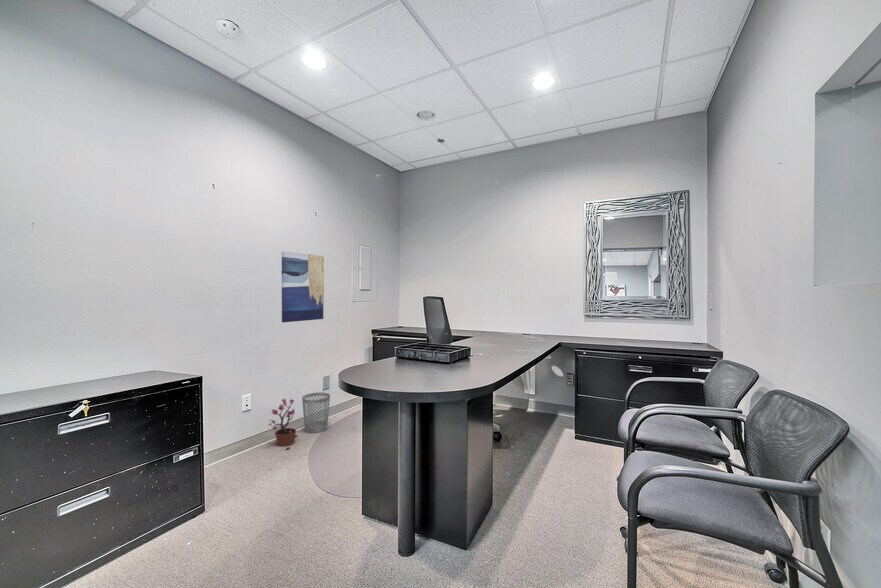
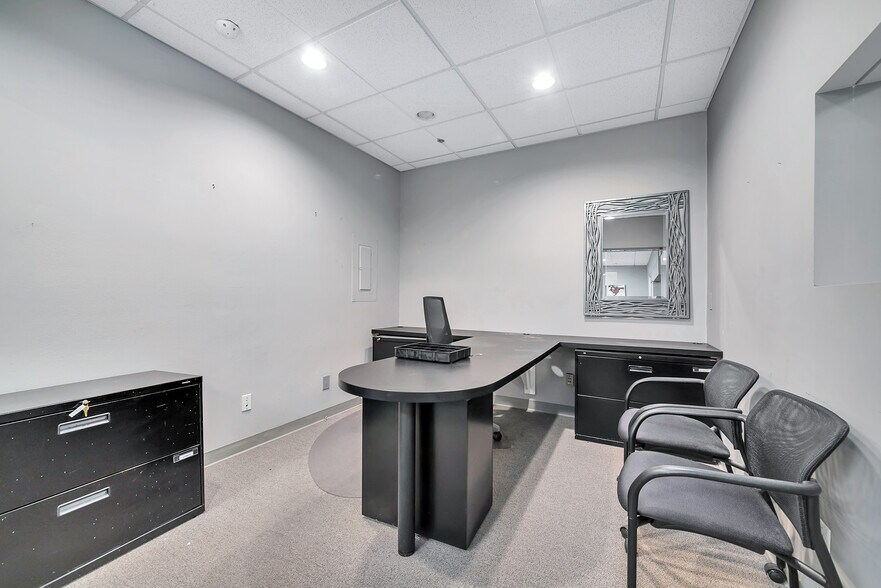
- wall art (304, 287)
- potted plant (287, 422)
- wastebasket (315, 412)
